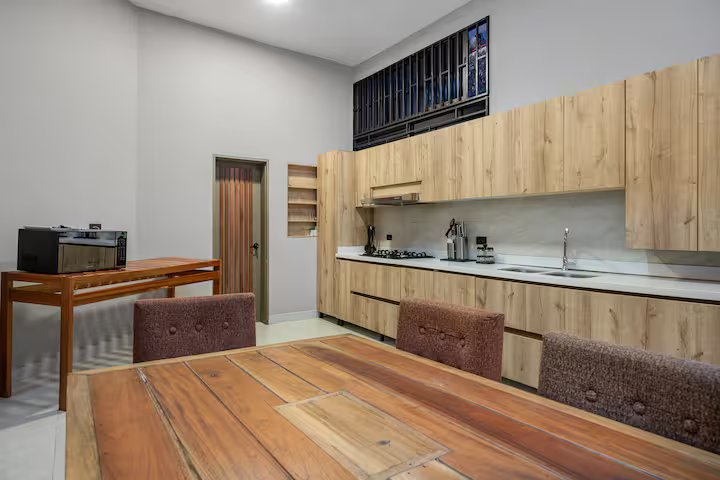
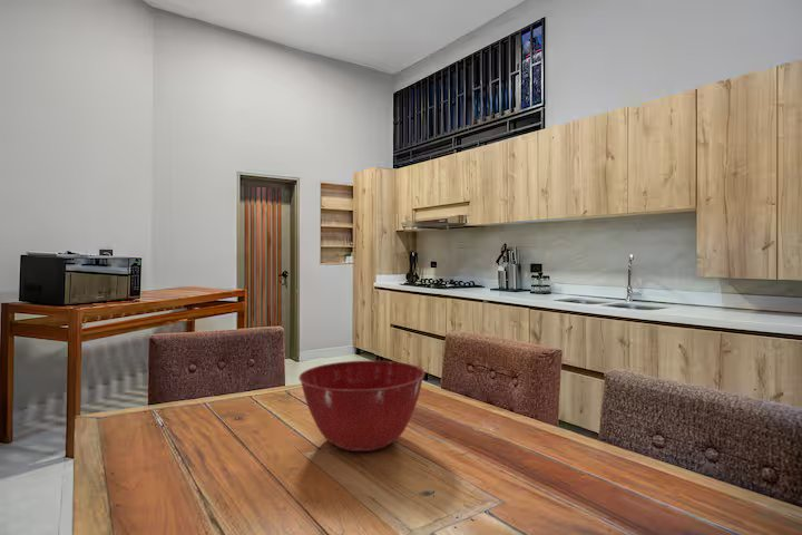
+ mixing bowl (362, 406)
